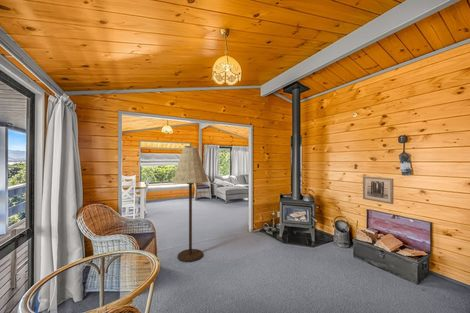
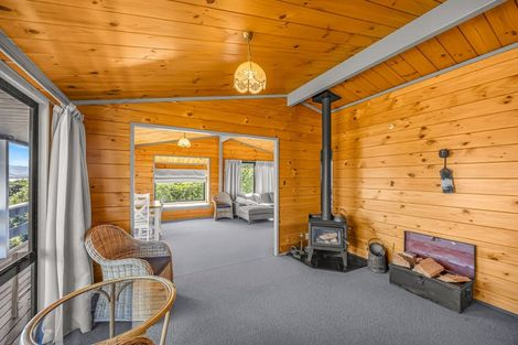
- wall art (377, 189)
- floor lamp (190, 200)
